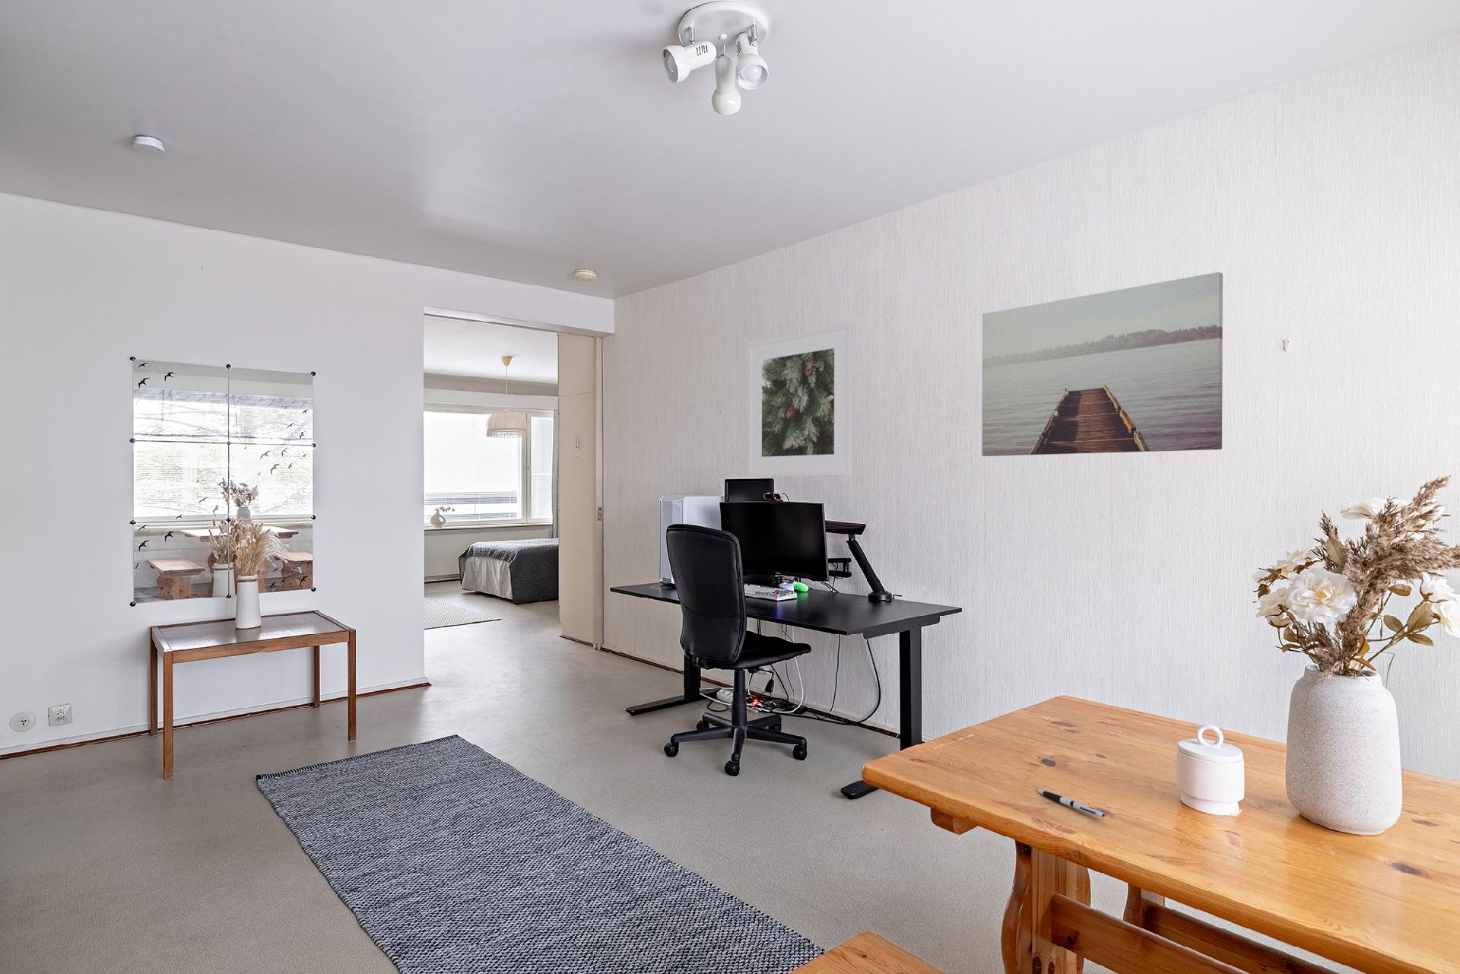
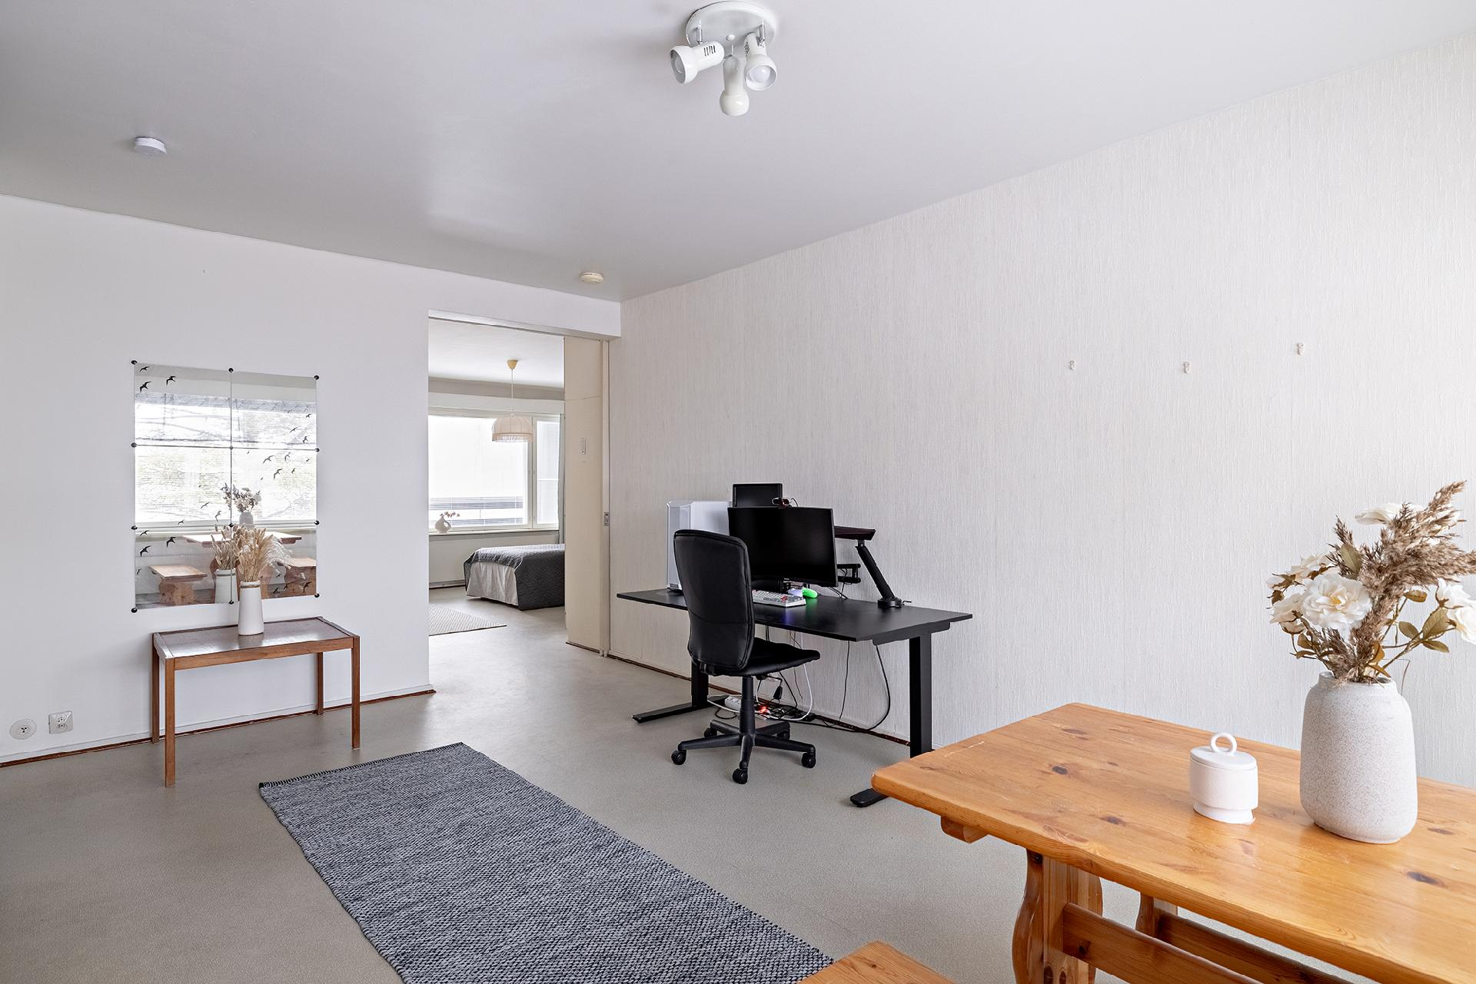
- wall art (1089, 374)
- pen (1068, 801)
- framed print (797, 404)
